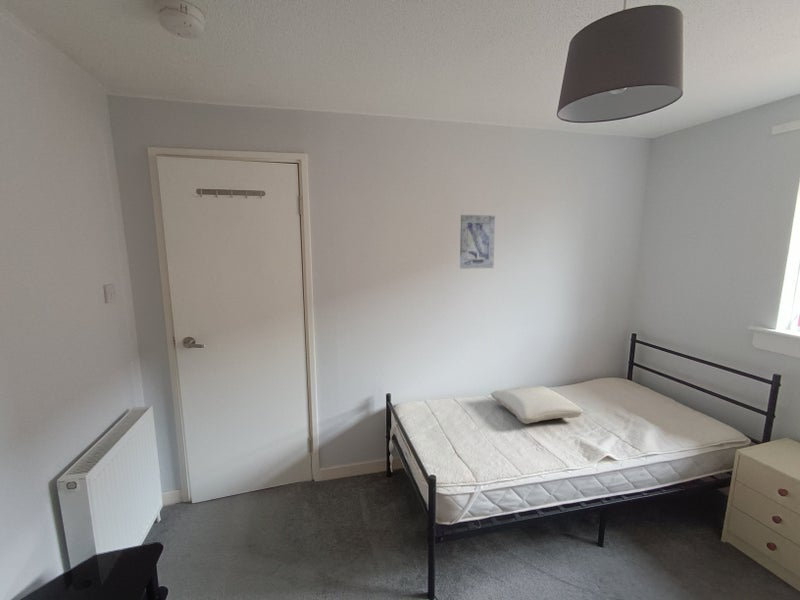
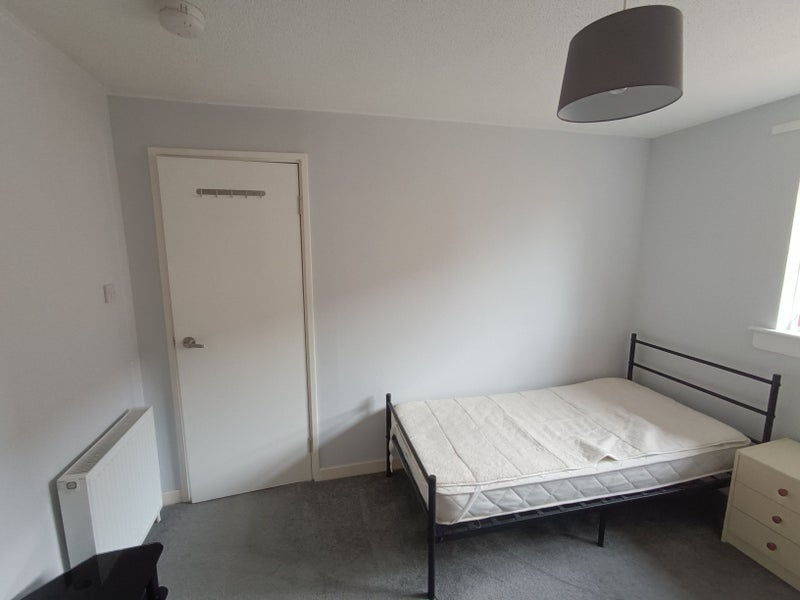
- wall art (477, 242)
- pillow (533, 403)
